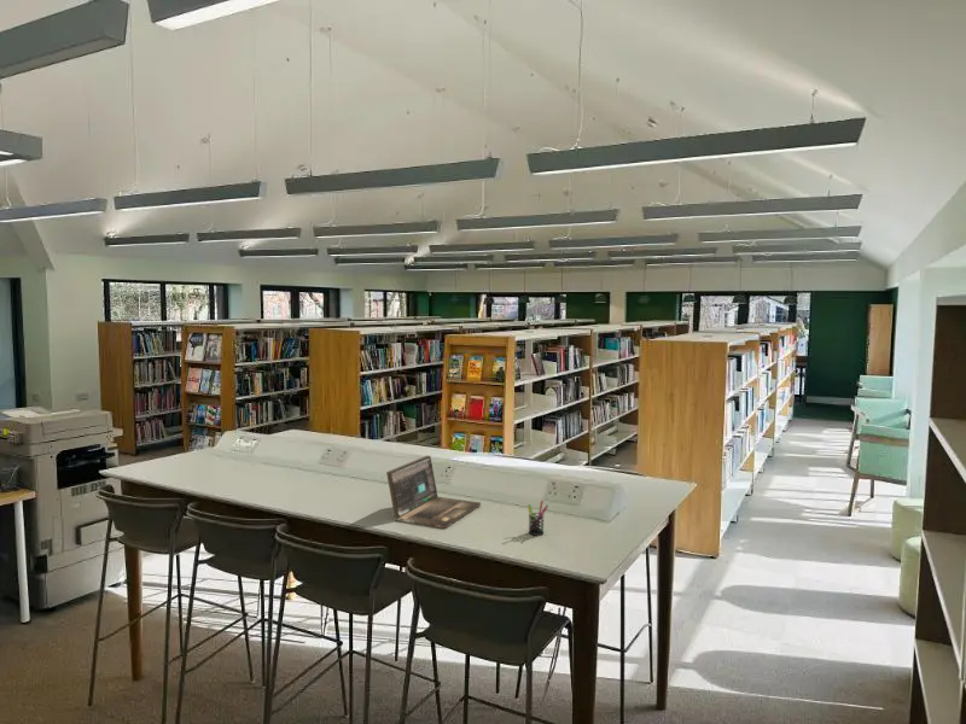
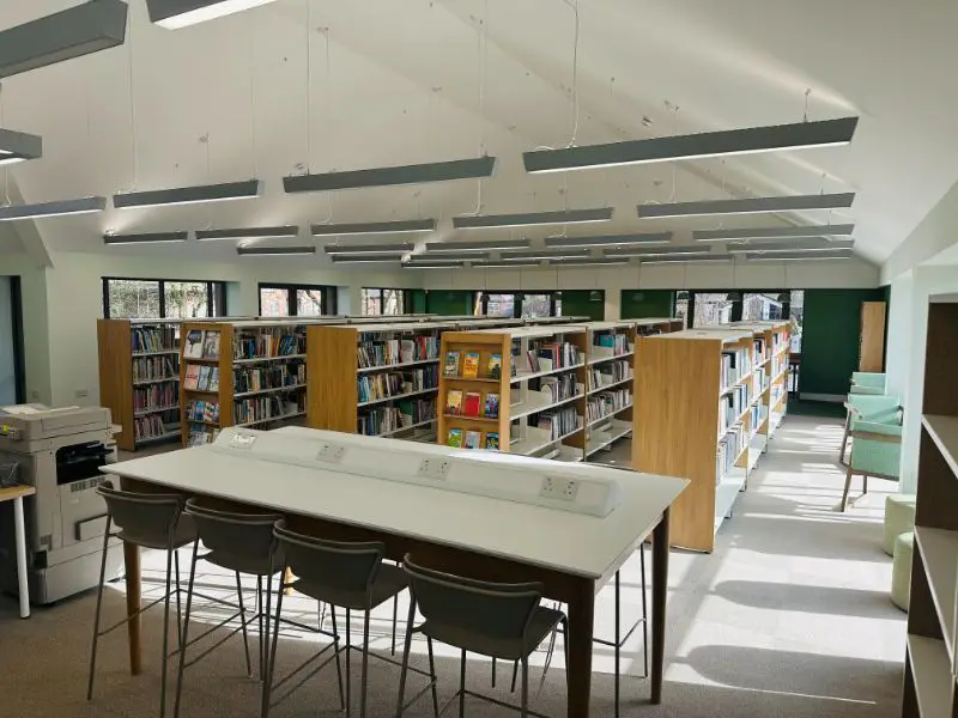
- pen holder (535, 516)
- laptop (435, 489)
